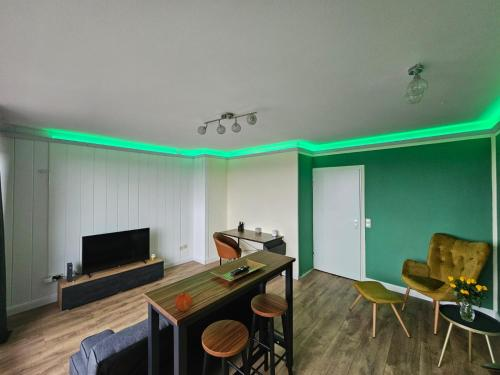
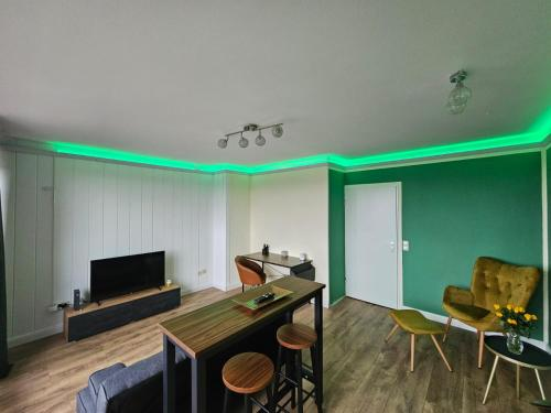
- fruit (183, 301)
